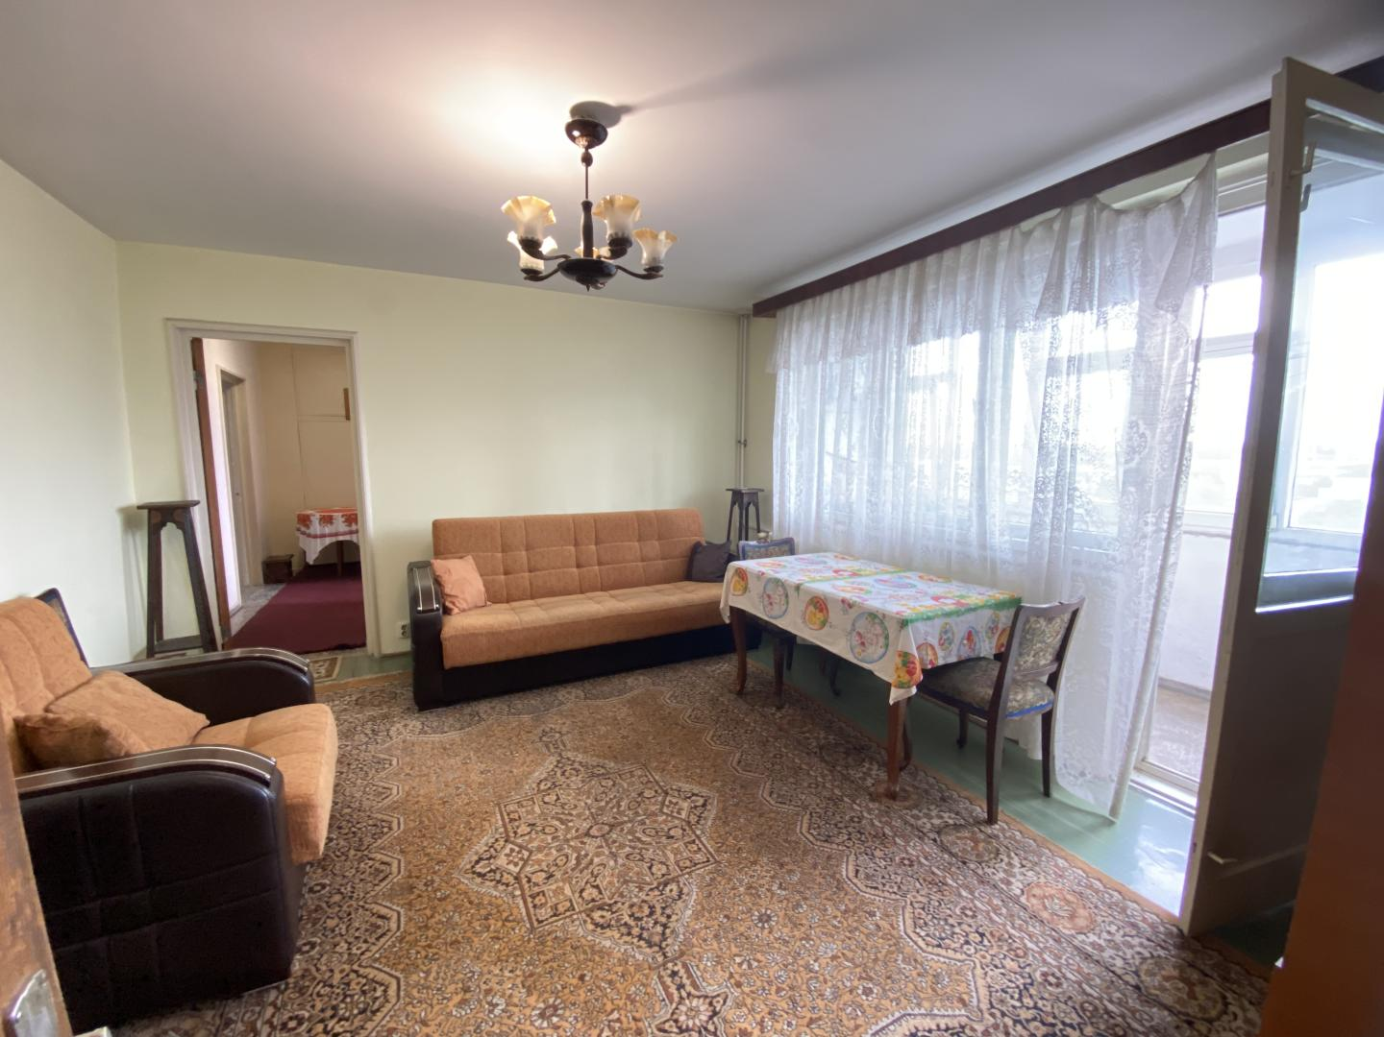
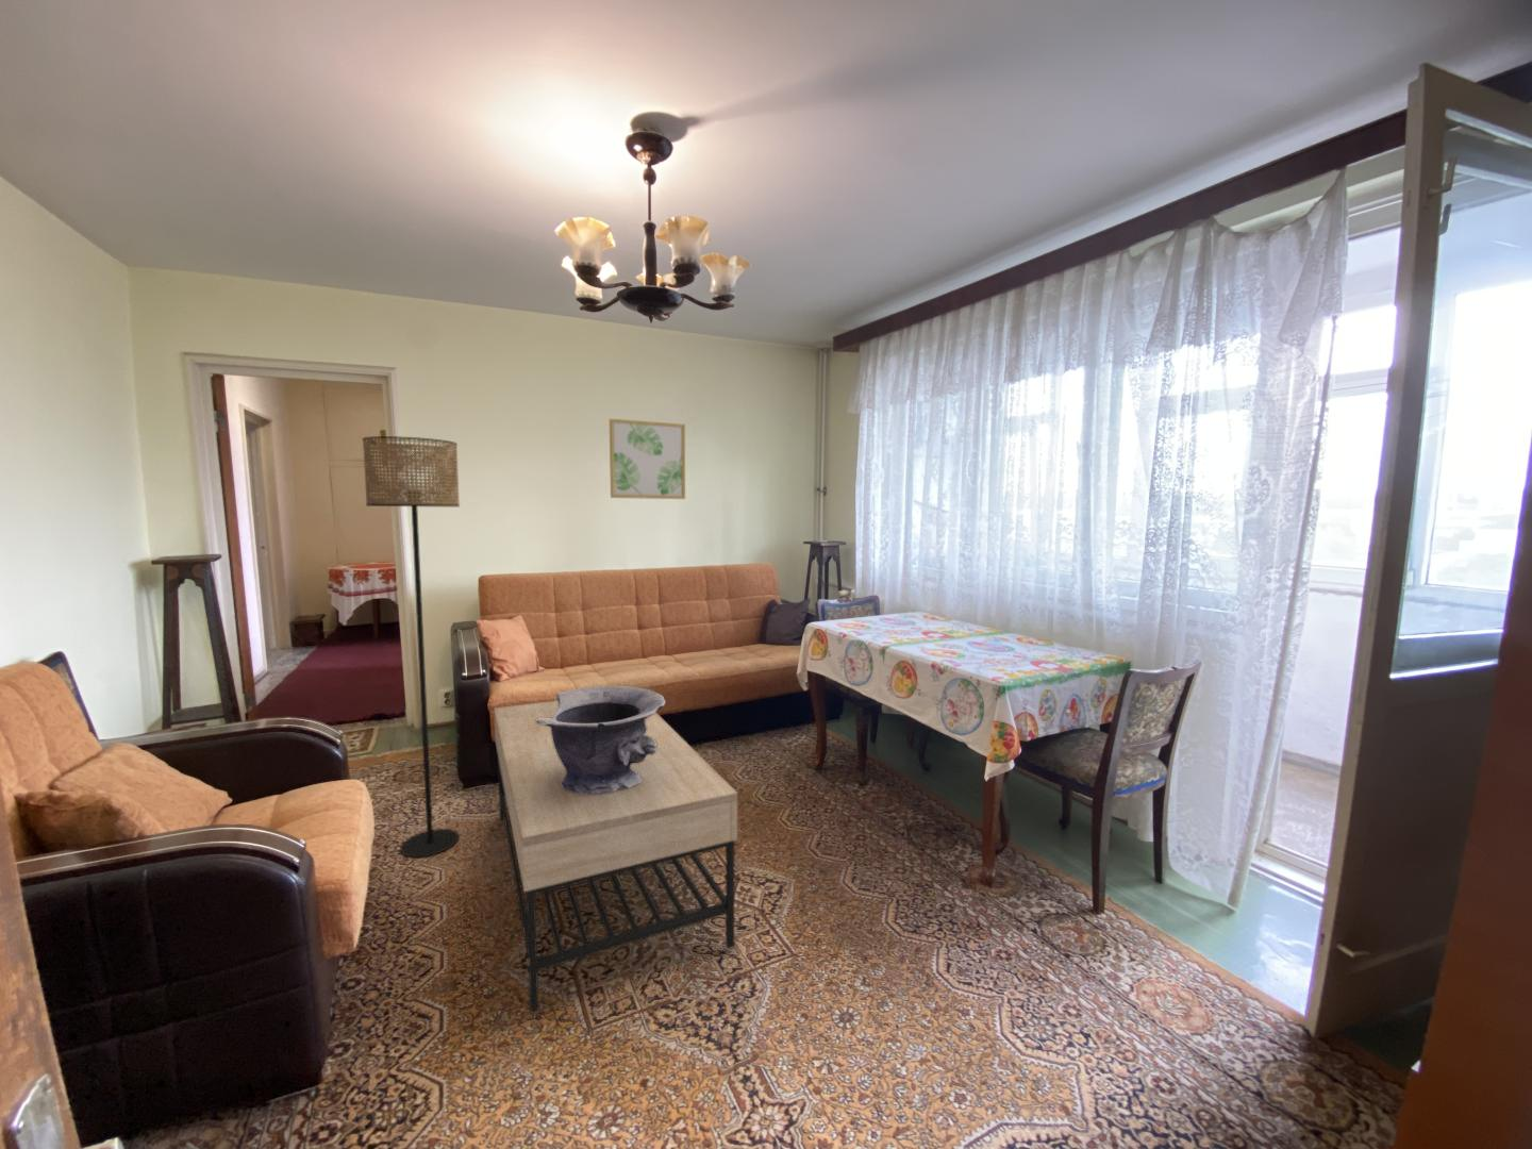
+ decorative bowl (602, 741)
+ floor lamp (420, 648)
+ coffee table (596, 809)
+ wall art (648, 460)
